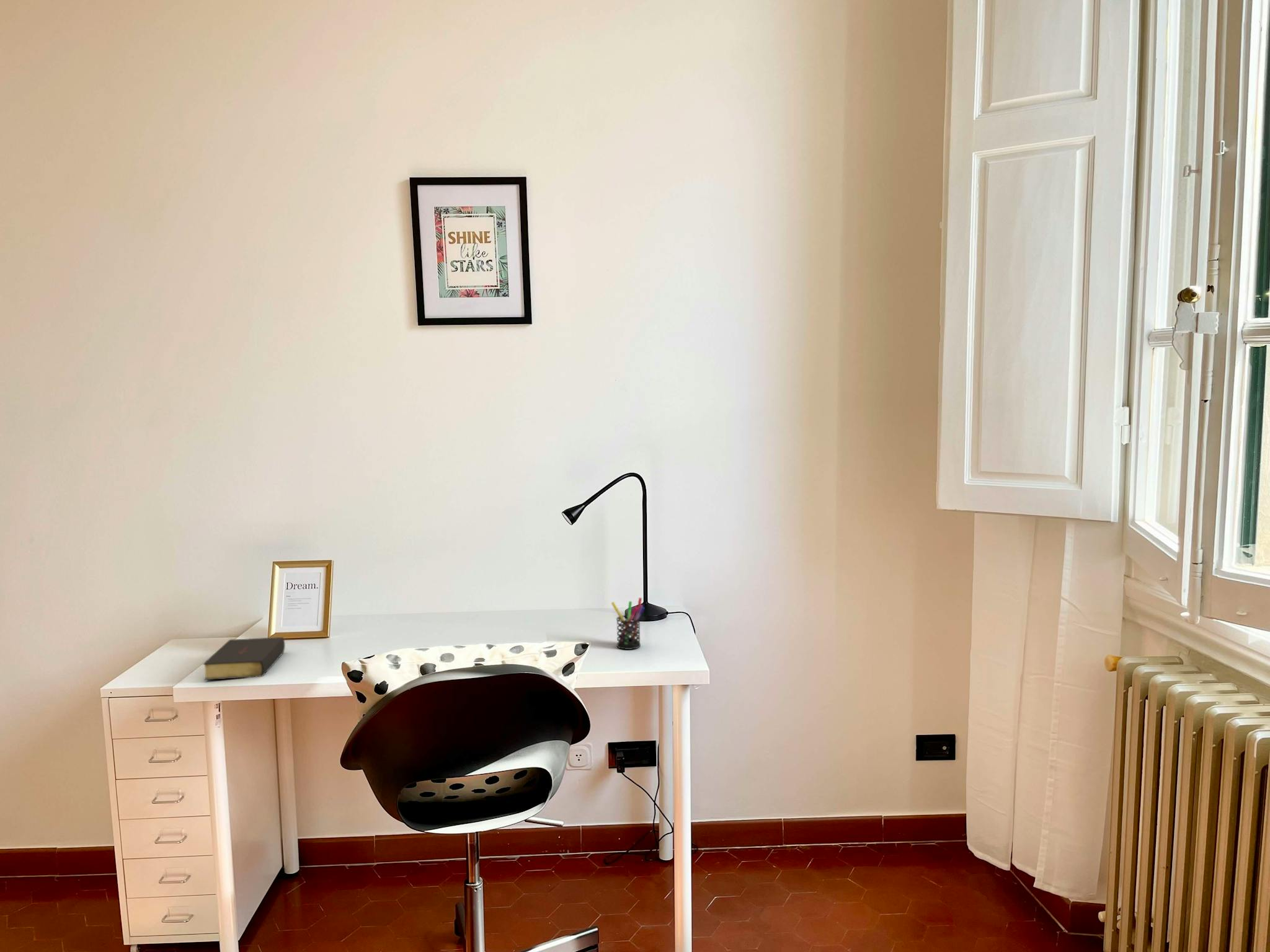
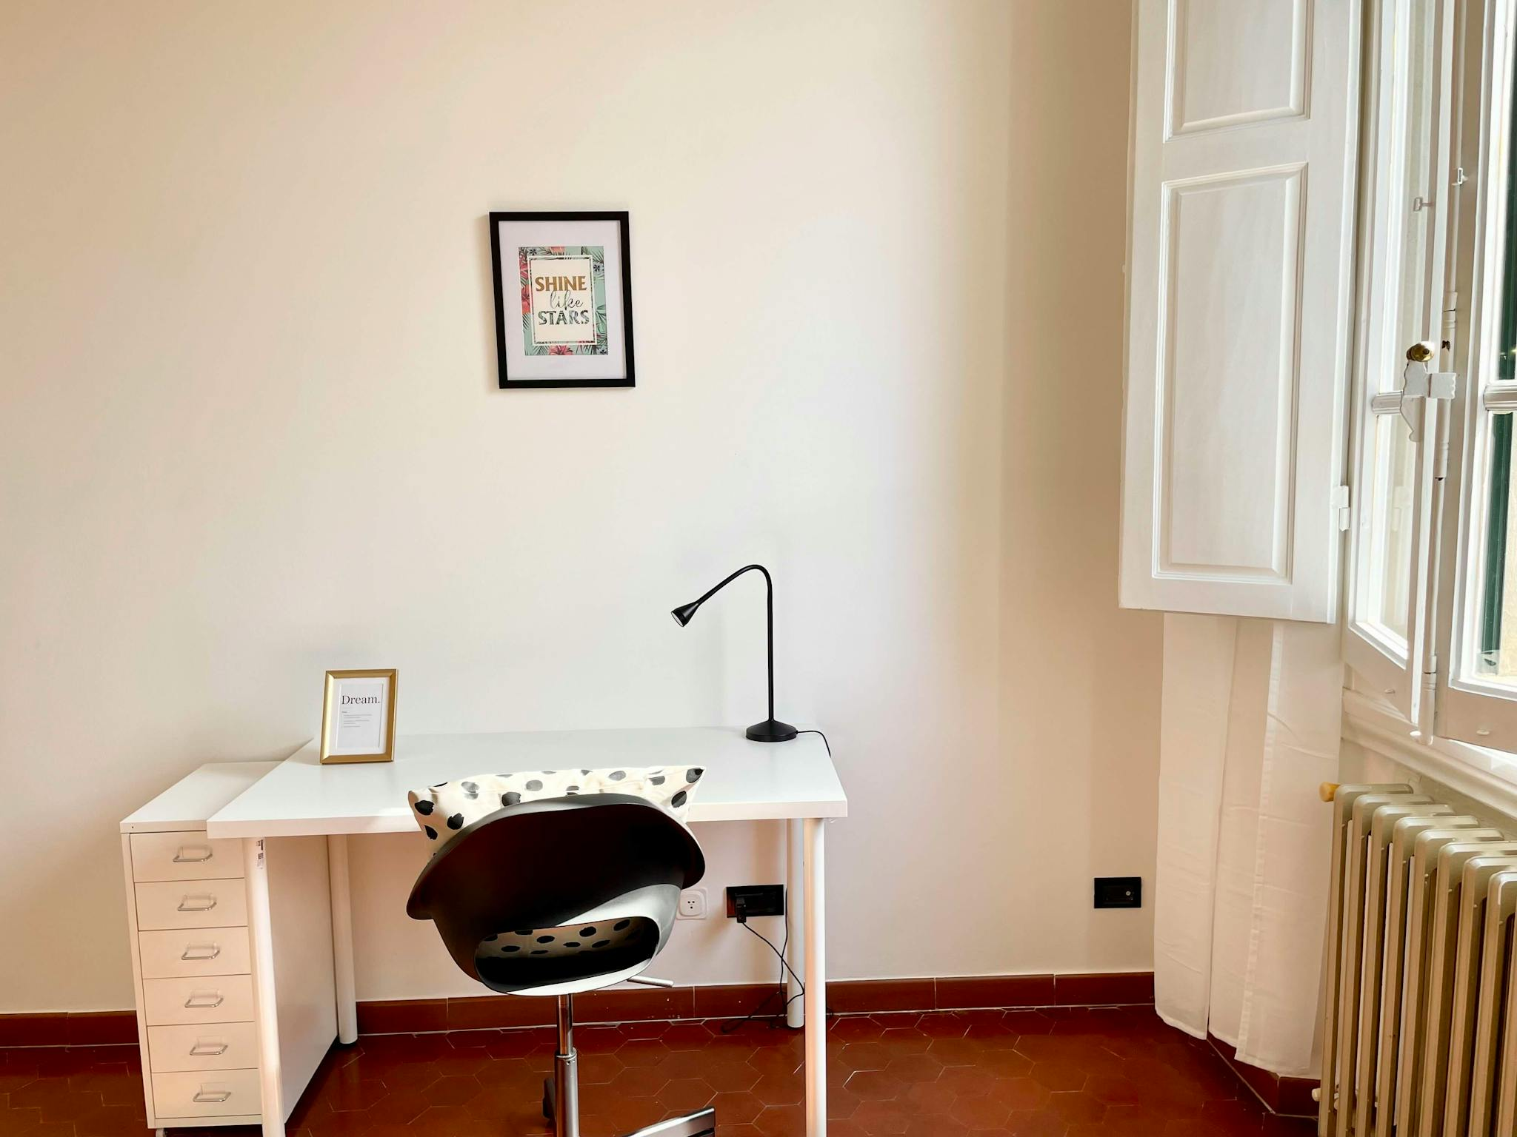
- bible (249, 654)
- pen holder (630, 621)
